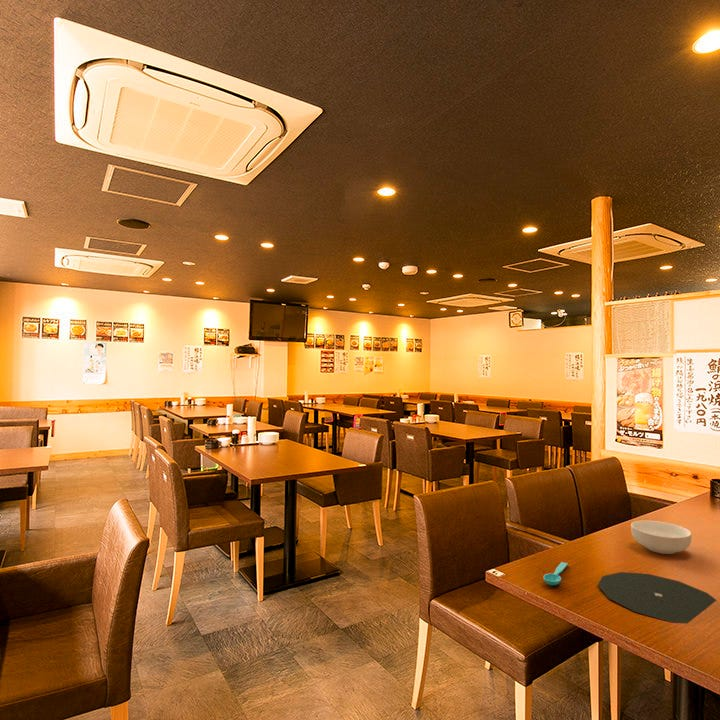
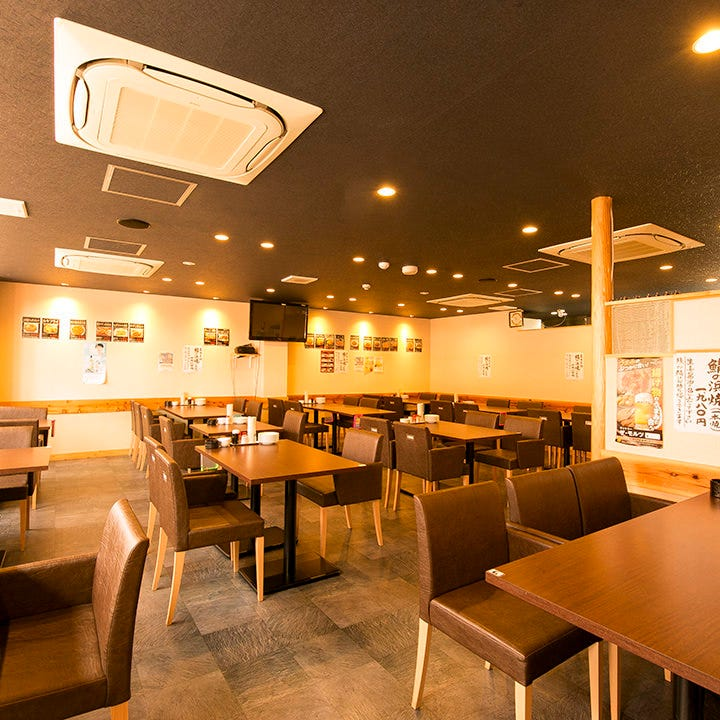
- cereal bowl (660, 538)
- plate (658, 594)
- spoon (557, 571)
